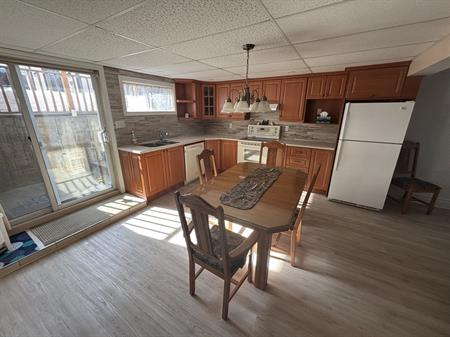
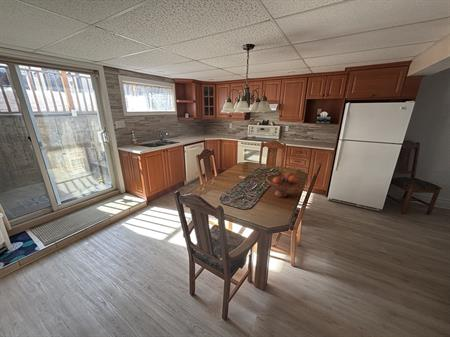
+ fruit bowl (281, 184)
